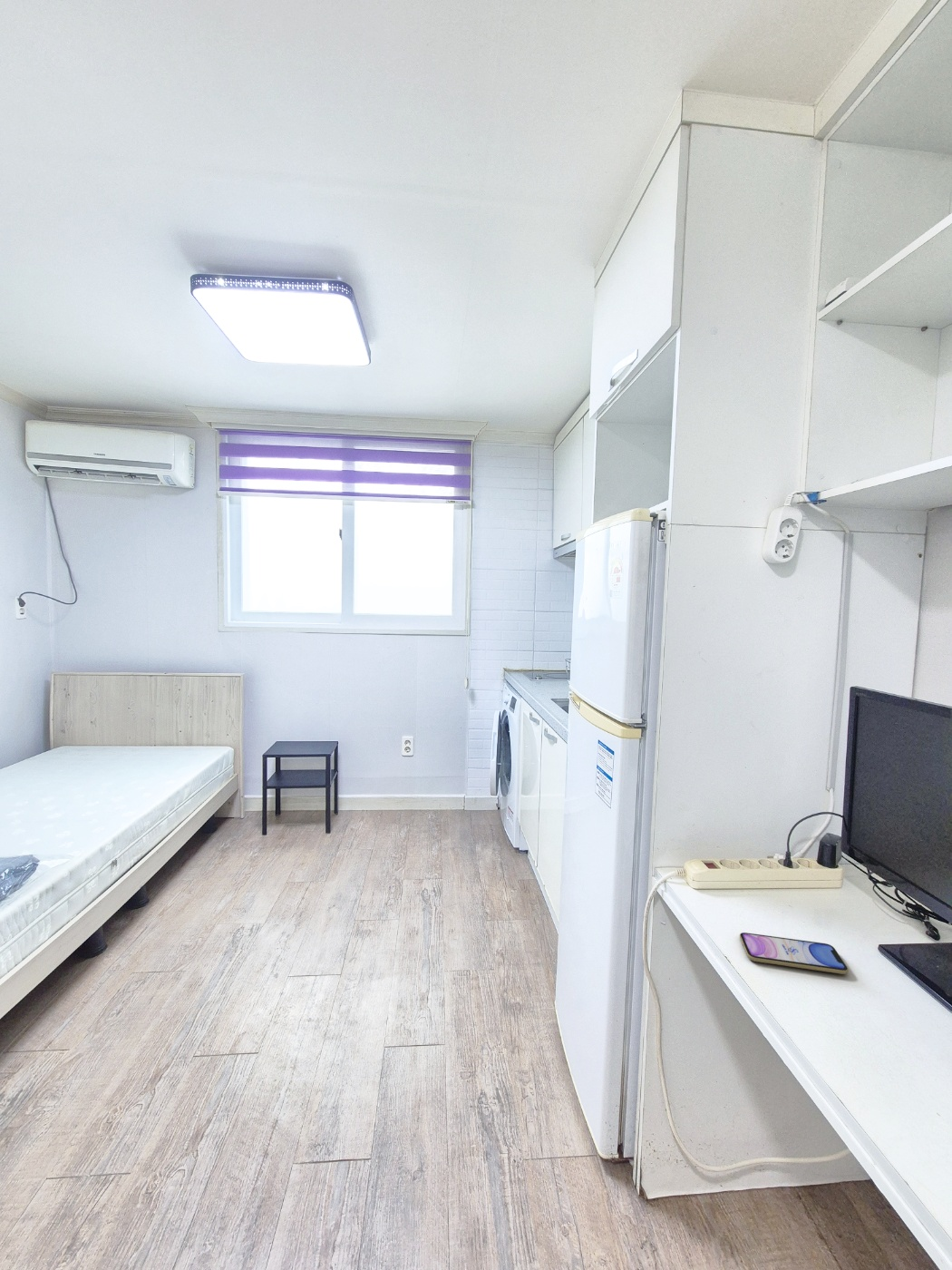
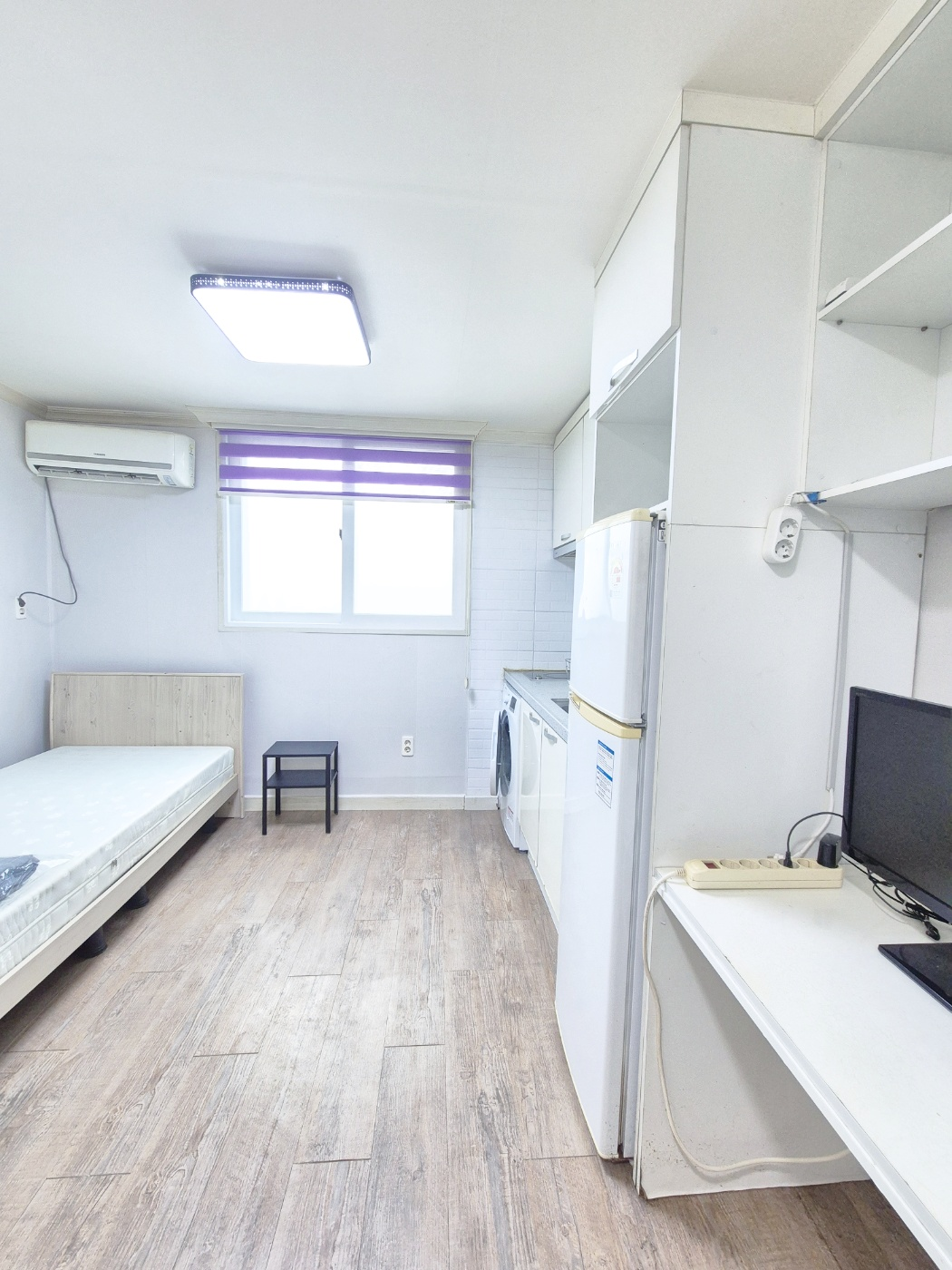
- smartphone (791, 952)
